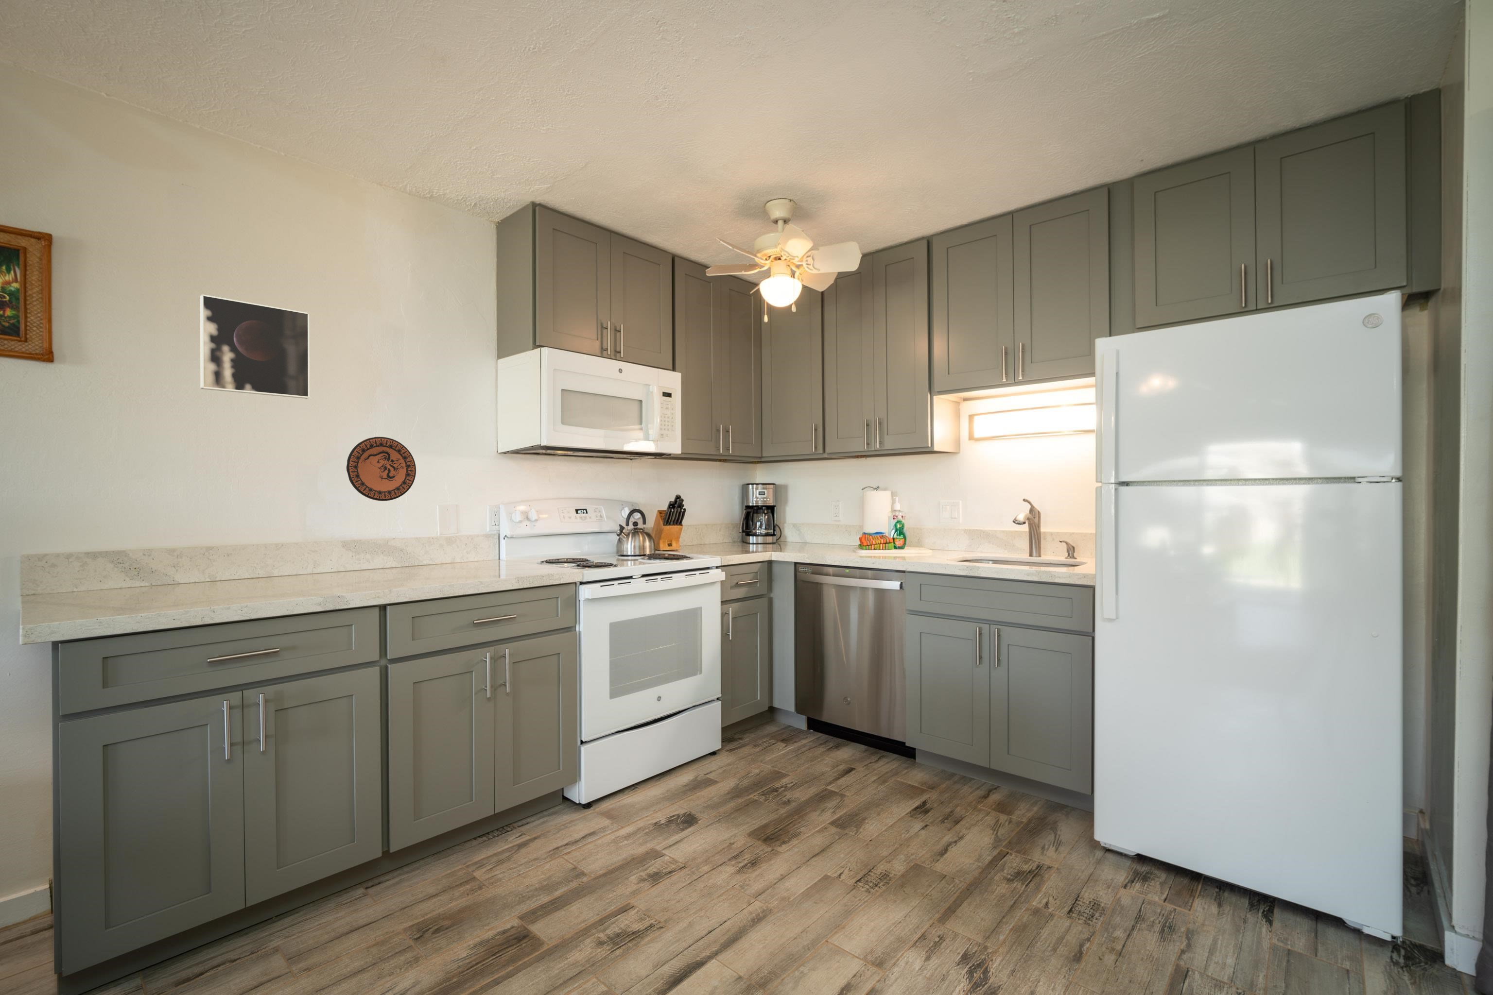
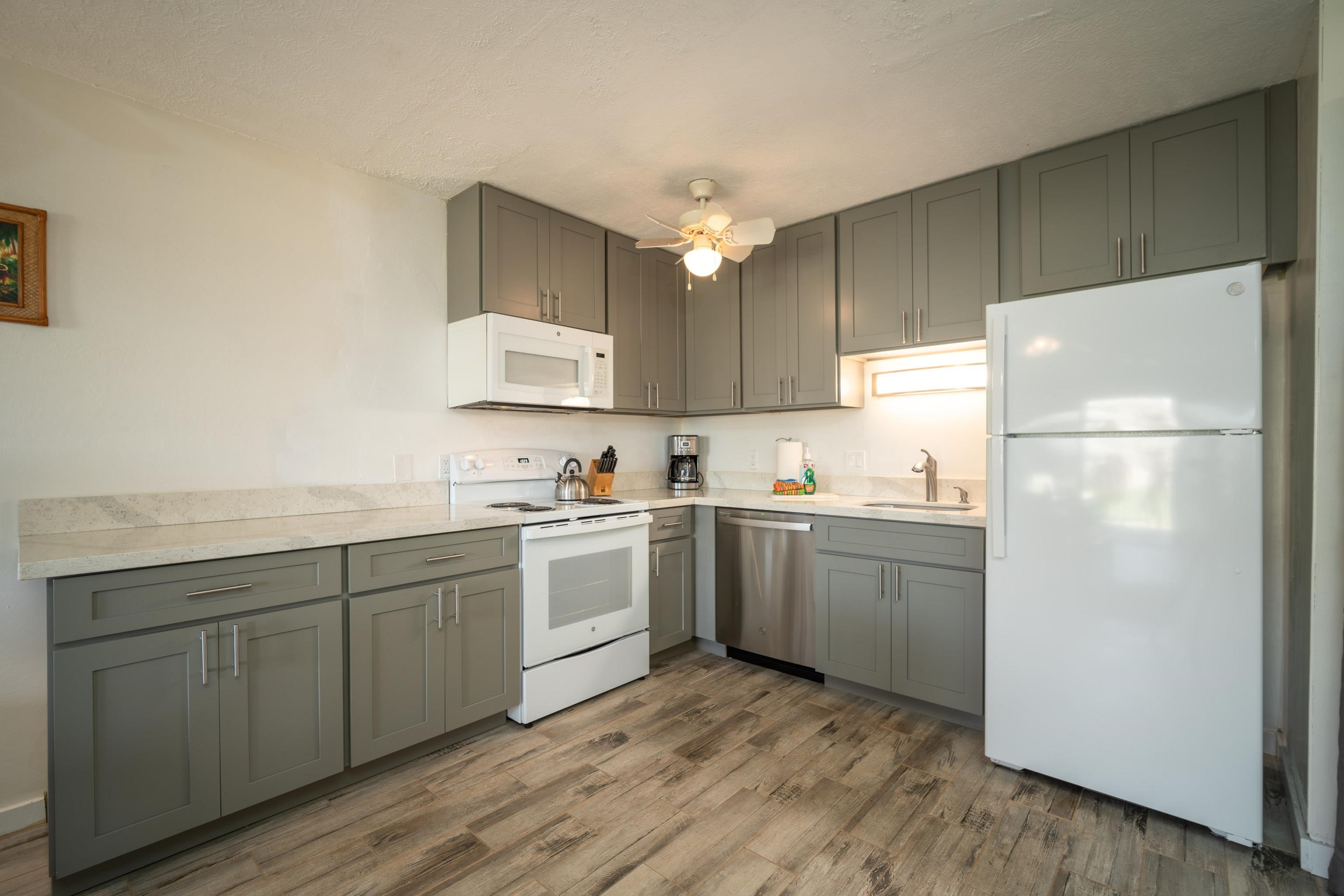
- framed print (257, 349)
- decorative plate (382, 469)
